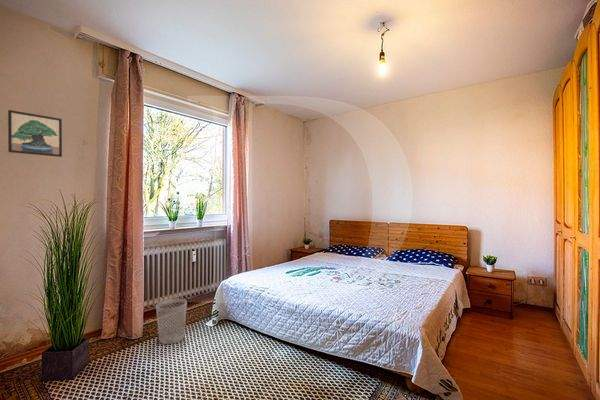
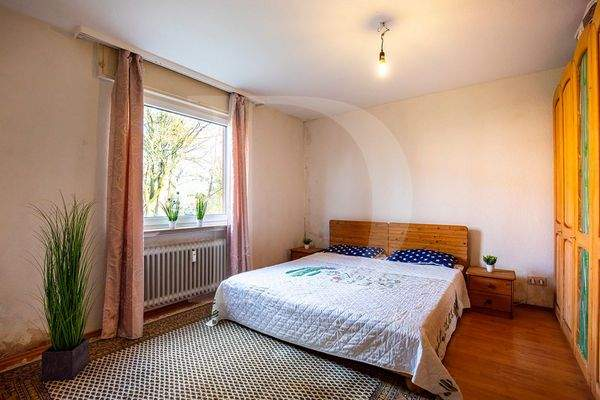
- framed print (36, 134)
- wastebasket (171, 320)
